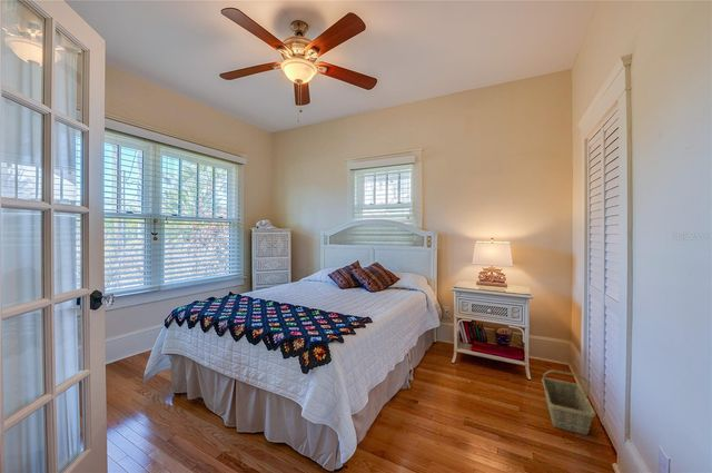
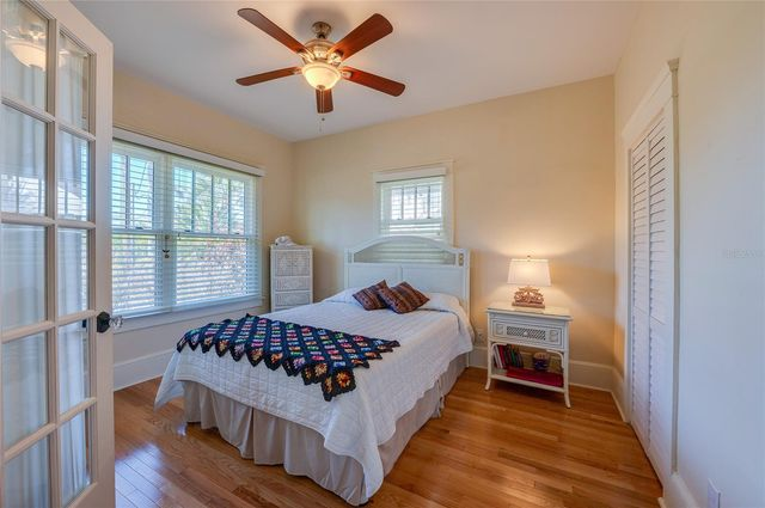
- basket (565, 394)
